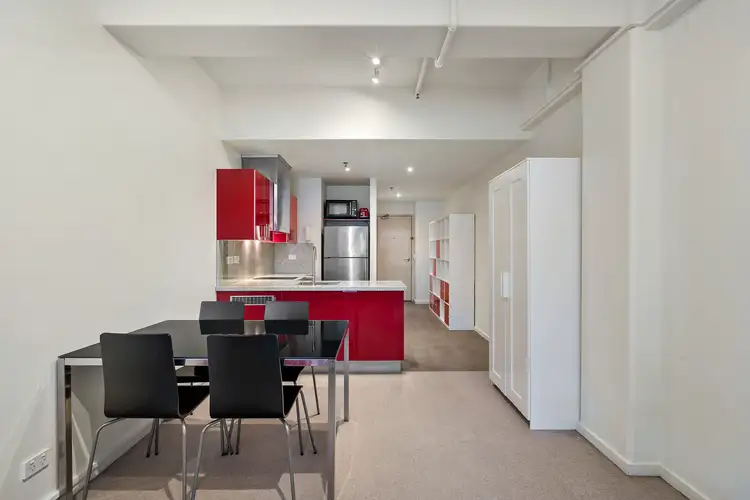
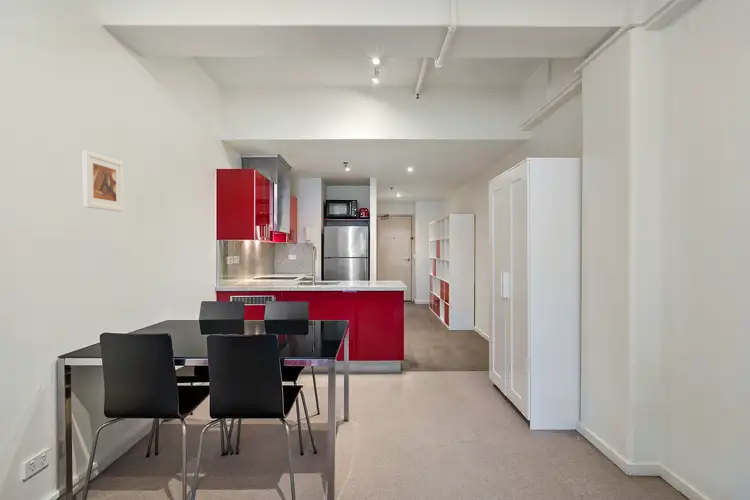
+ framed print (104, 183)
